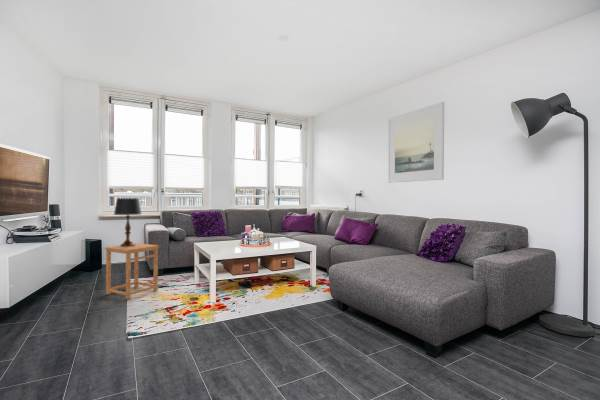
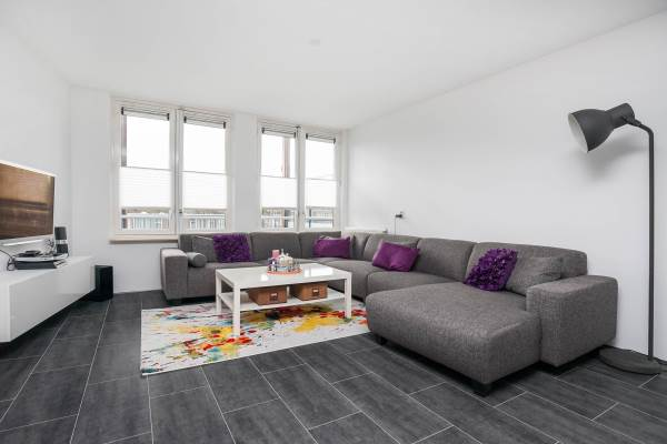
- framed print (413, 146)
- table lamp (127, 221)
- side table (134, 269)
